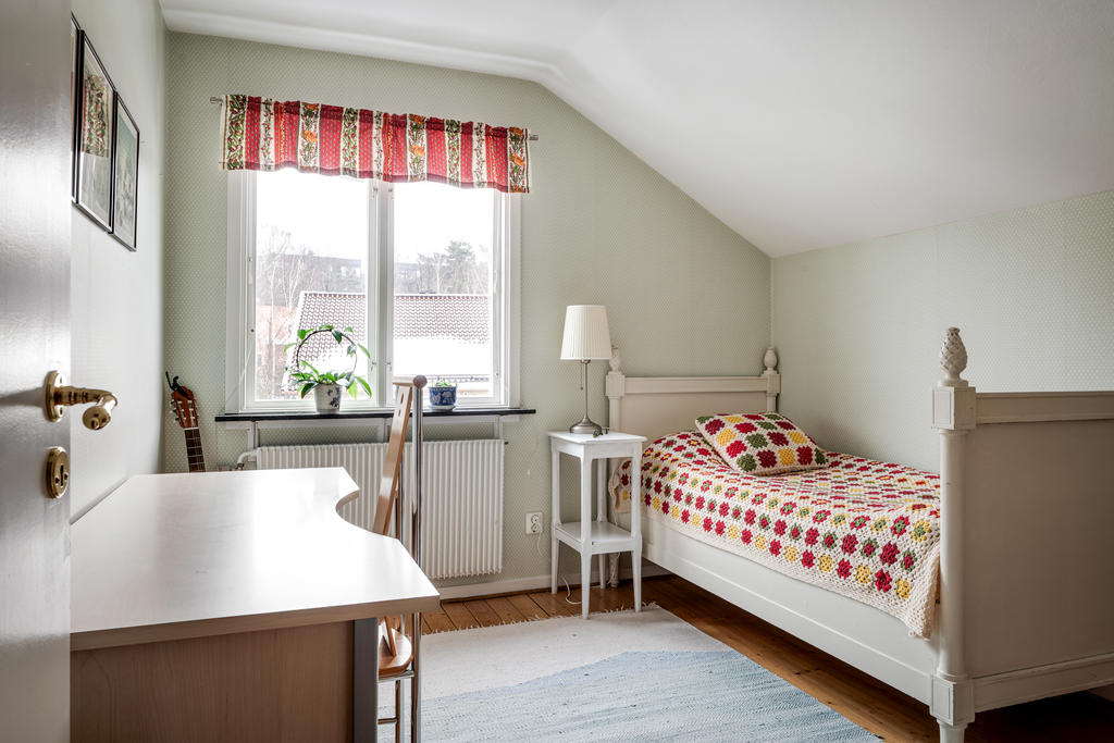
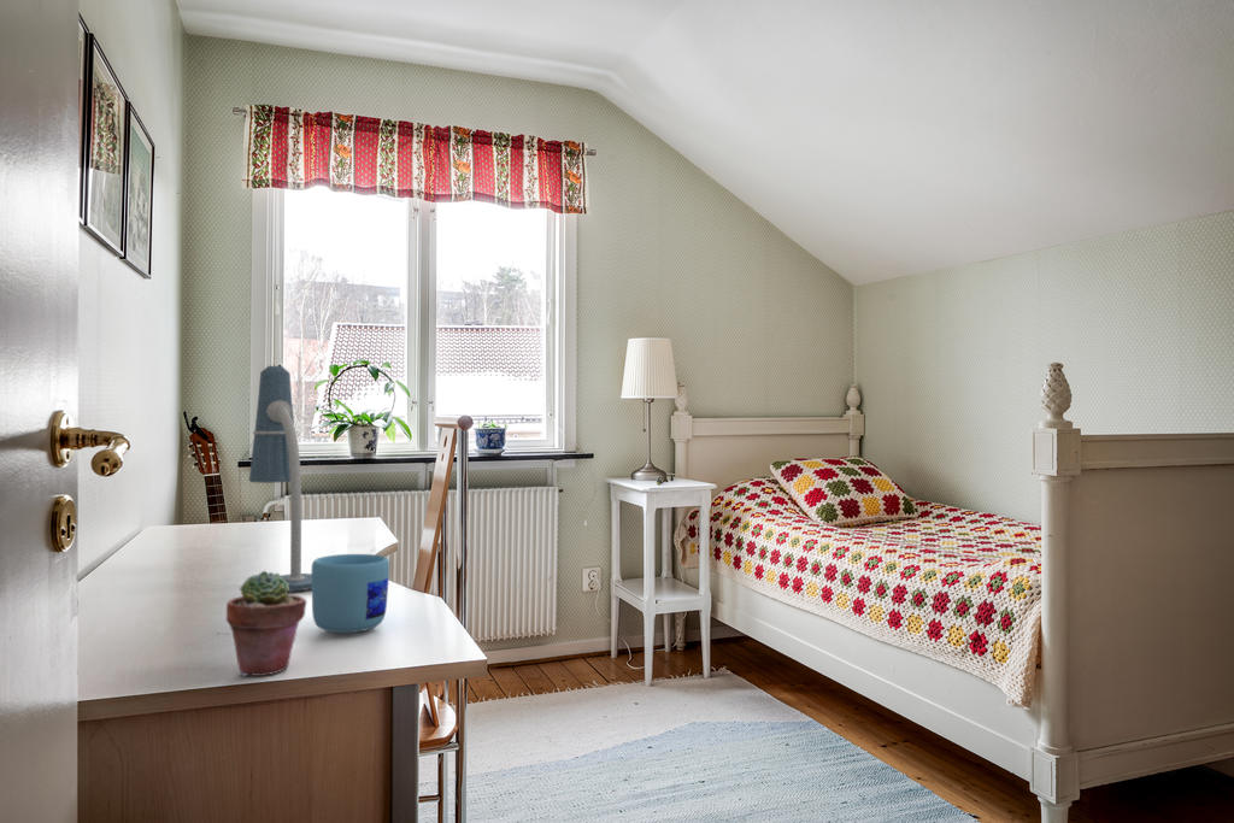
+ mug (357, 590)
+ desk lamp (284, 470)
+ potted succulent (265, 619)
